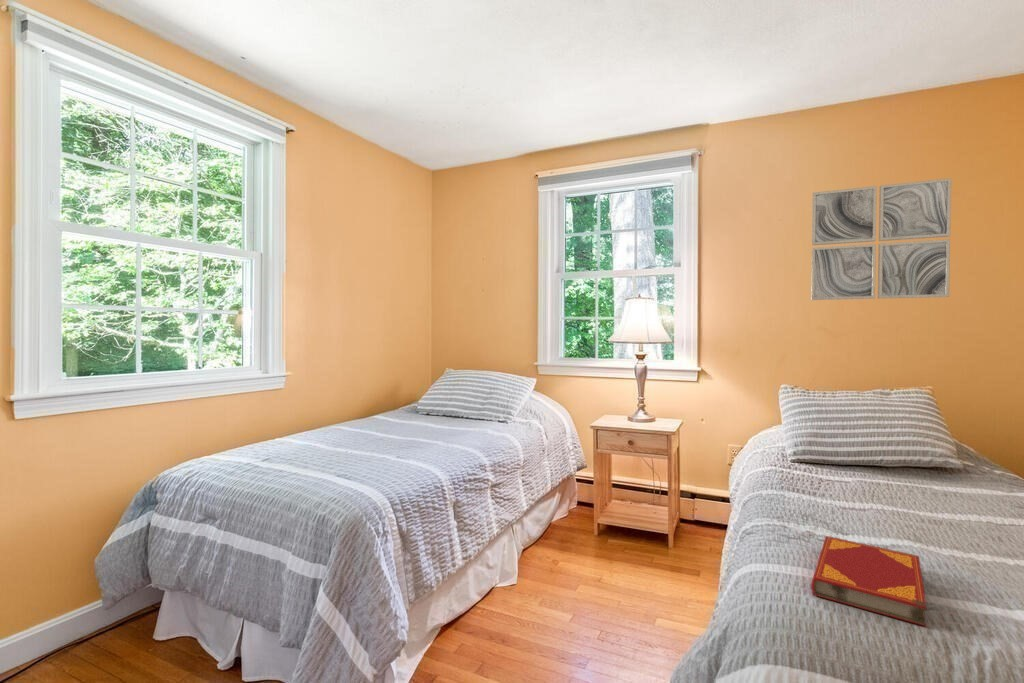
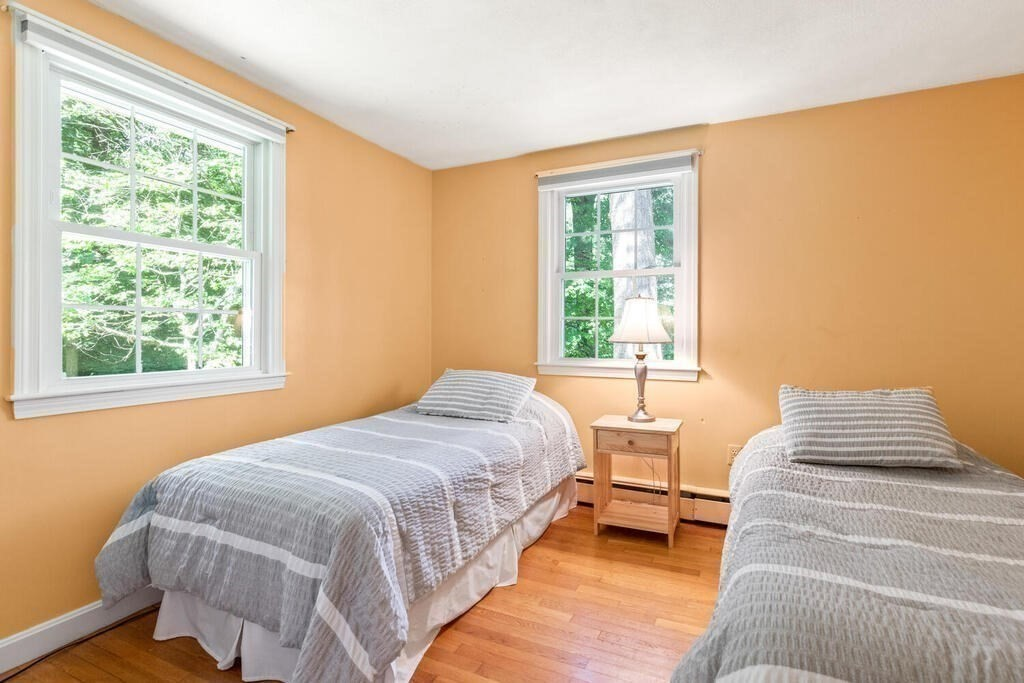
- hardback book (867, 574)
- wall art (875, 244)
